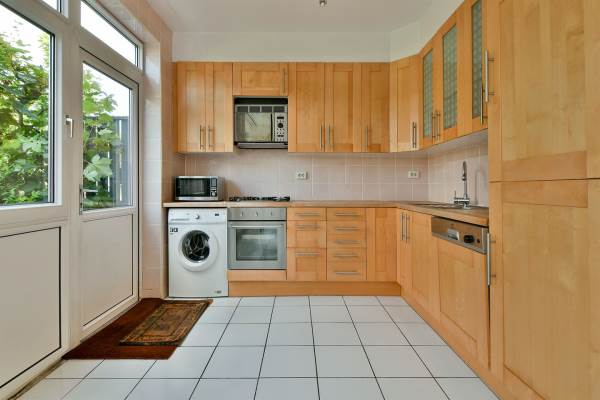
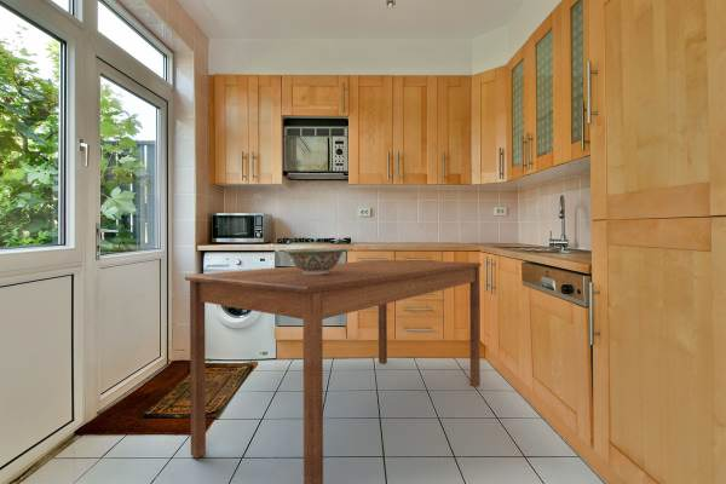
+ decorative bowl (316, 260)
+ dining table (379, 340)
